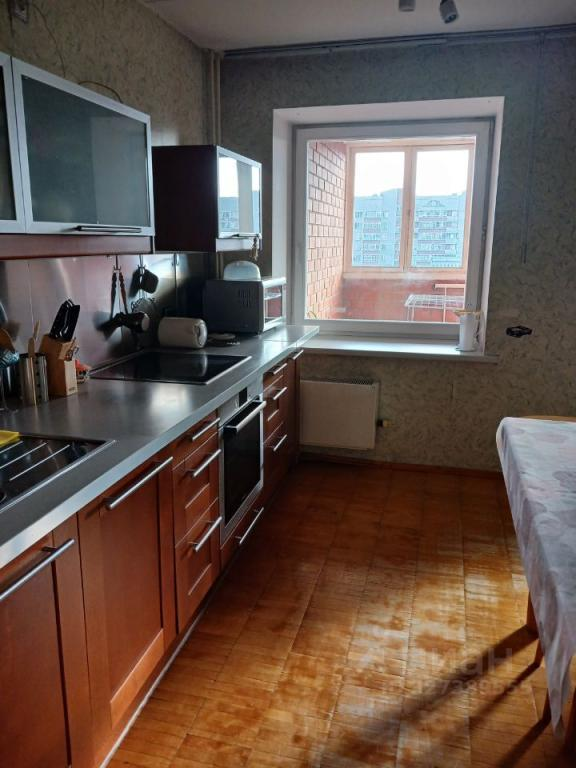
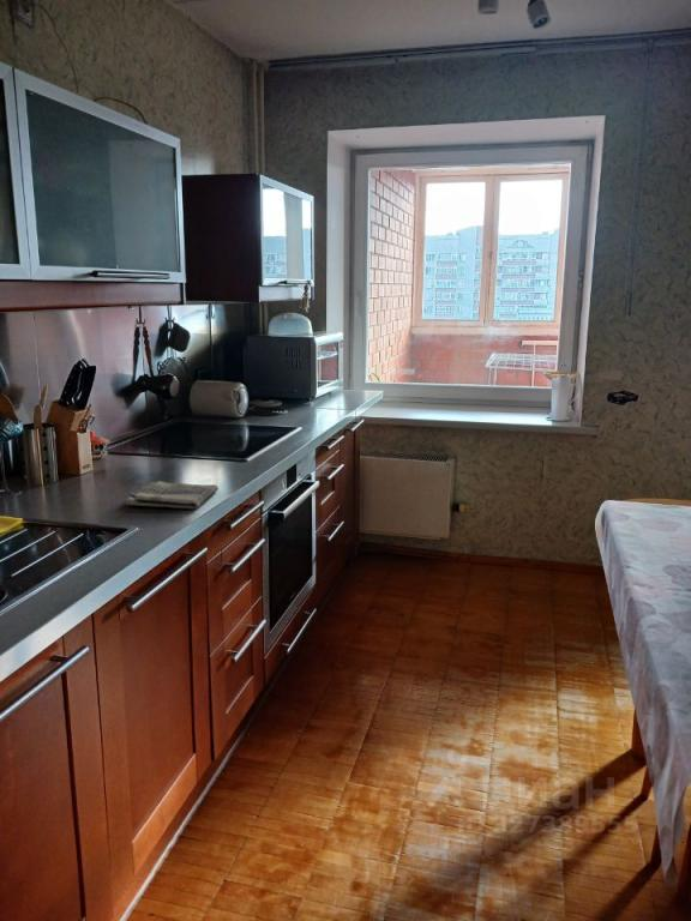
+ dish towel (173, 492)
